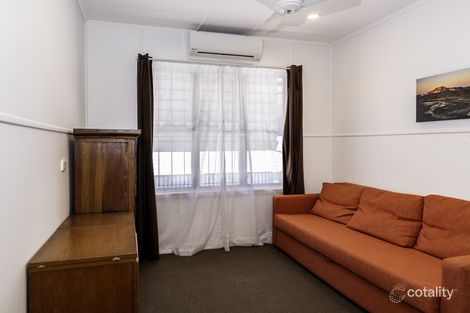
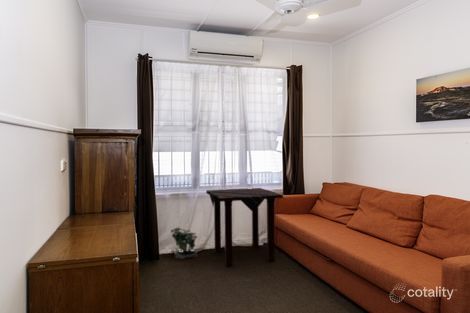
+ side table (252, 224)
+ potted plant (184, 240)
